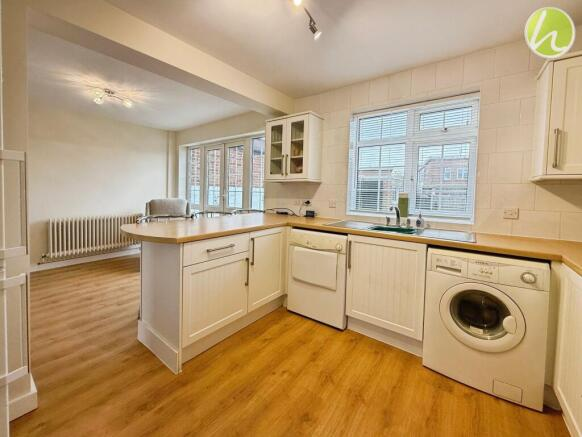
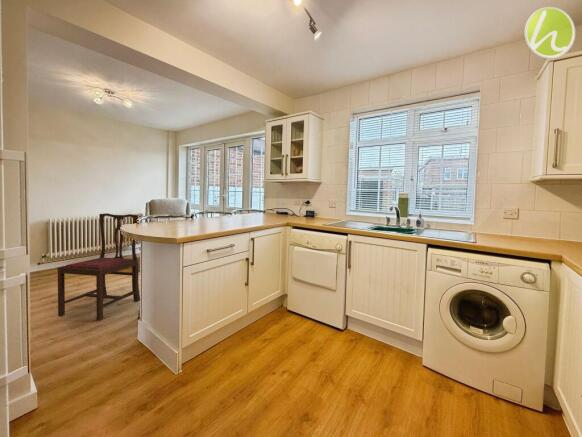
+ dining chair (102, 261)
